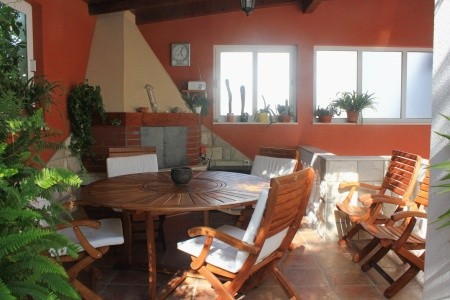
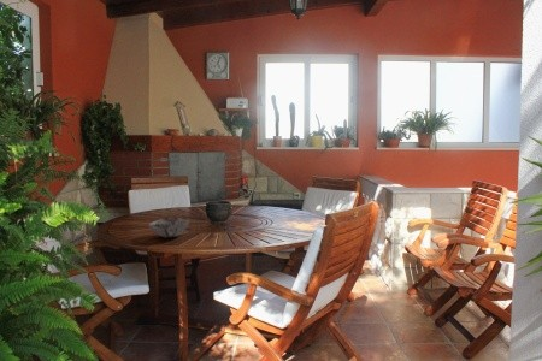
+ decorative bowl (169, 227)
